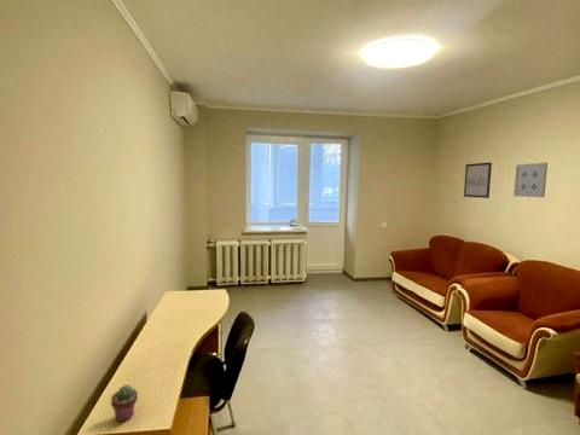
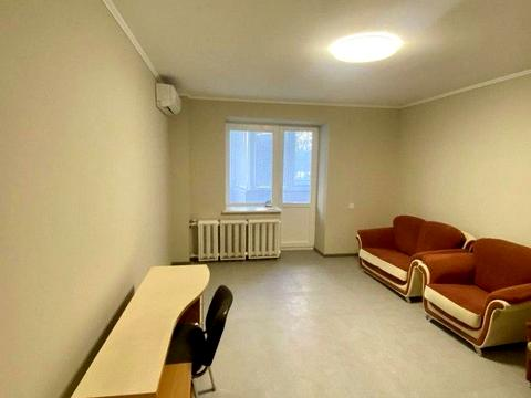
- potted succulent (124, 401)
- wall art (476, 180)
- wall art (529, 180)
